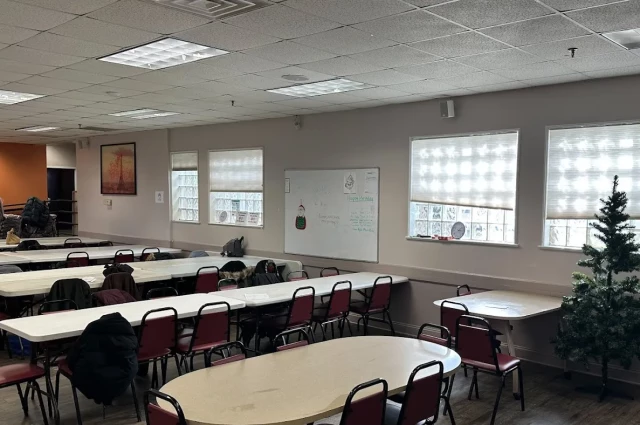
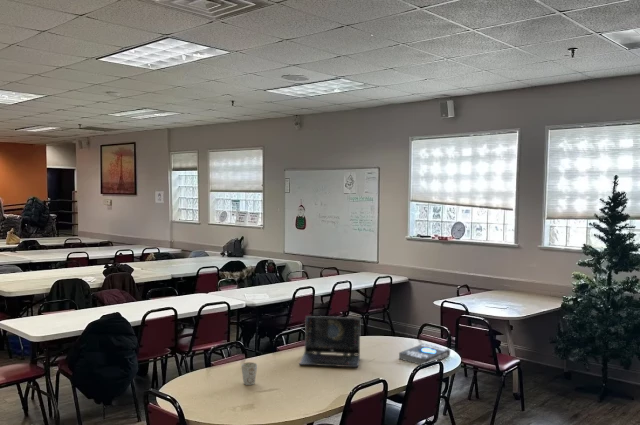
+ mug (248, 372)
+ book (424, 354)
+ laptop computer (330, 341)
